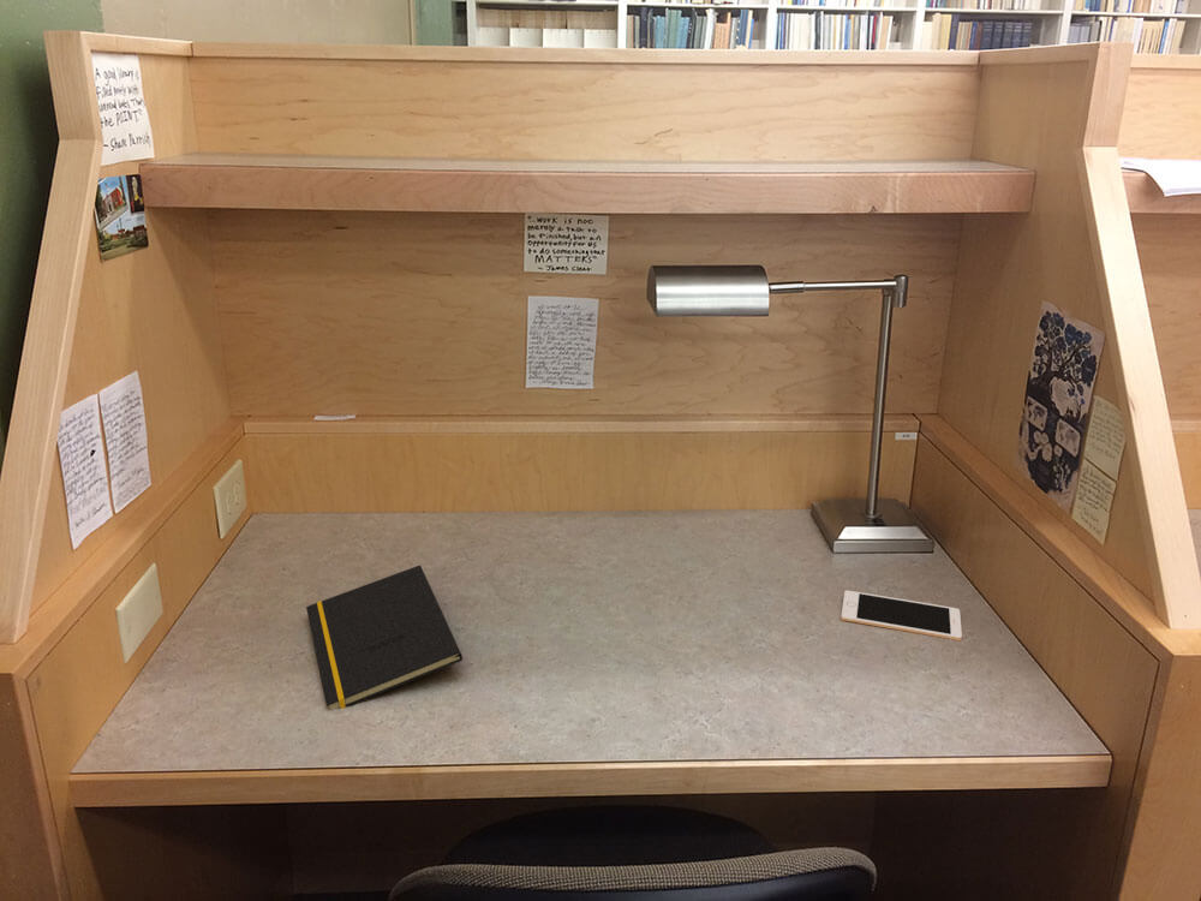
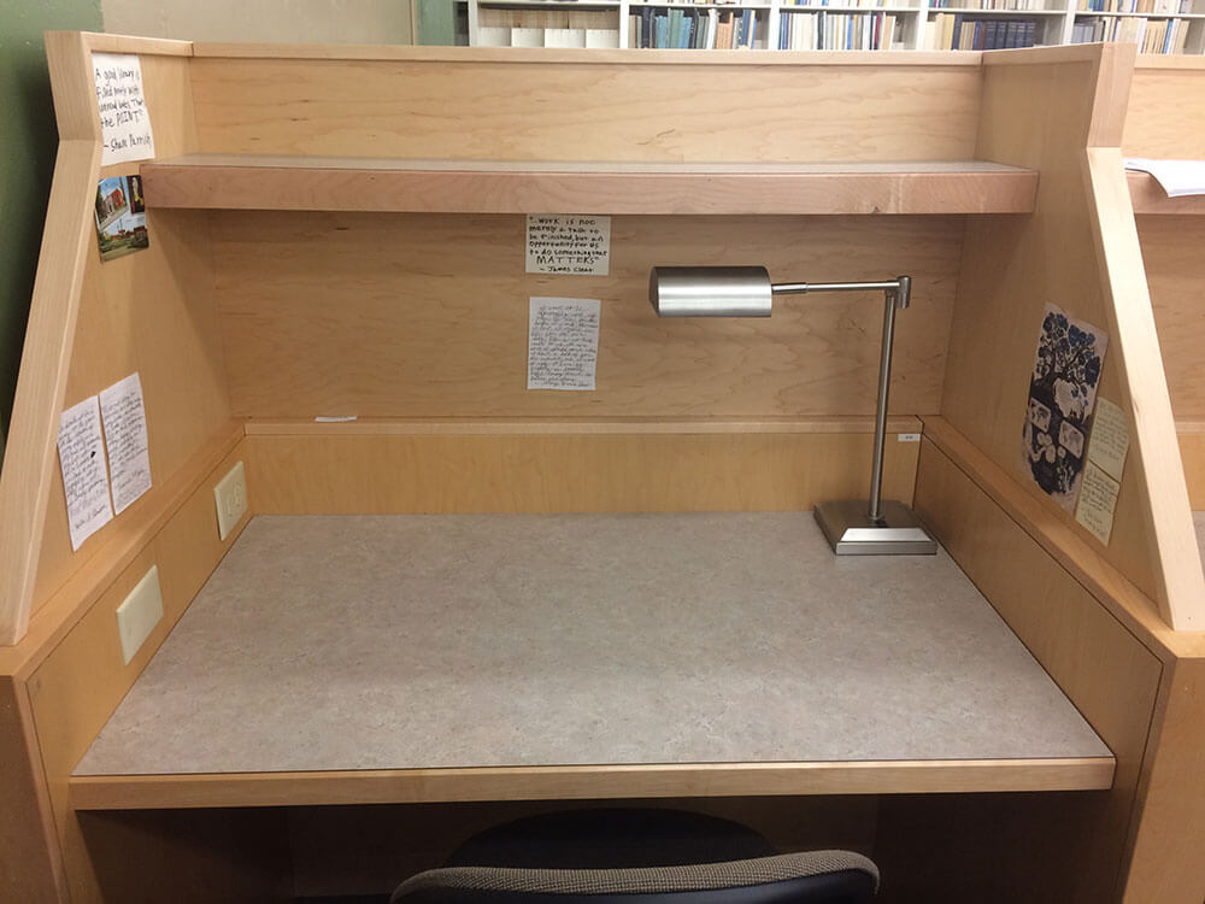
- notepad (380, 632)
- cell phone (900, 614)
